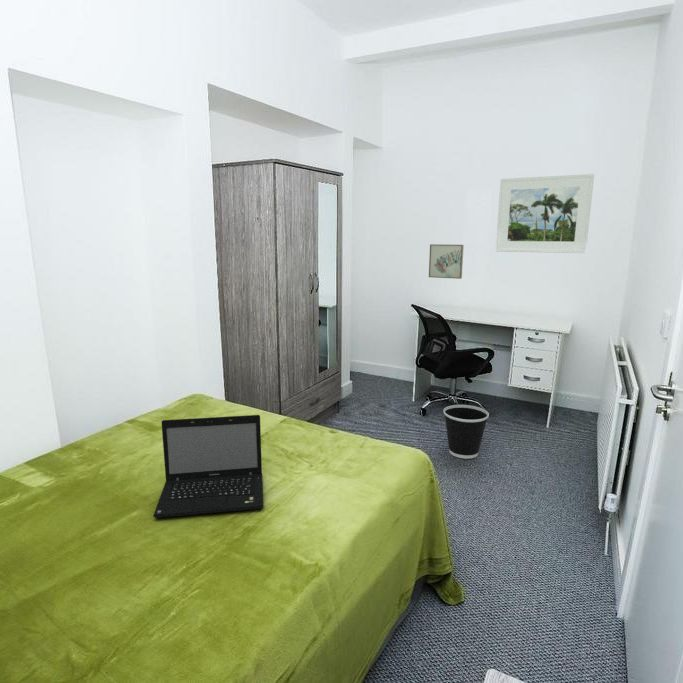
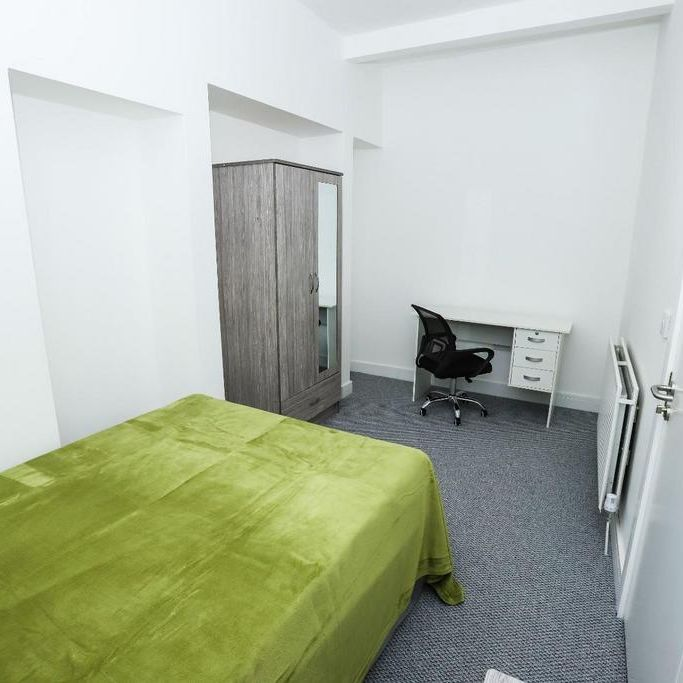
- wastebasket (464, 432)
- wall art (445, 261)
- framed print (542, 215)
- laptop (210, 464)
